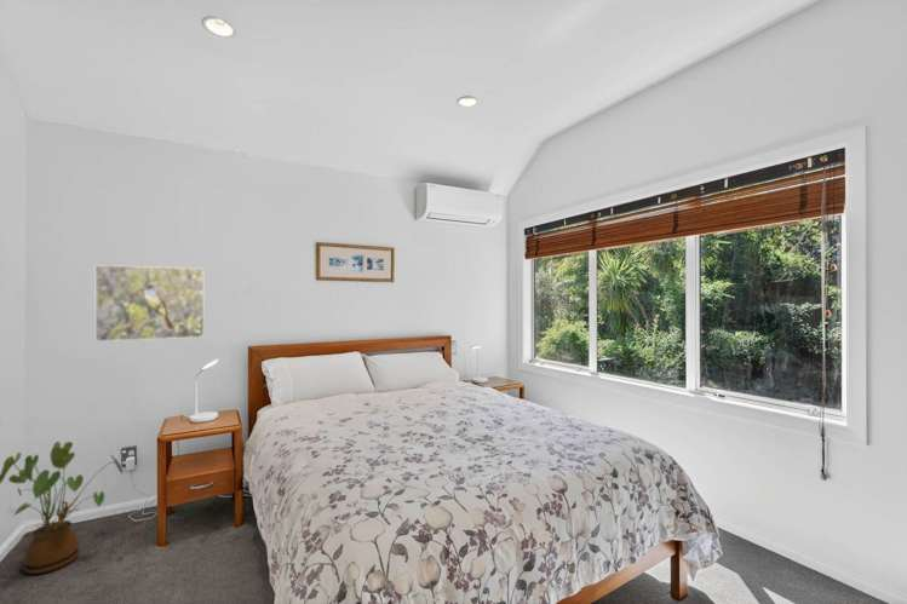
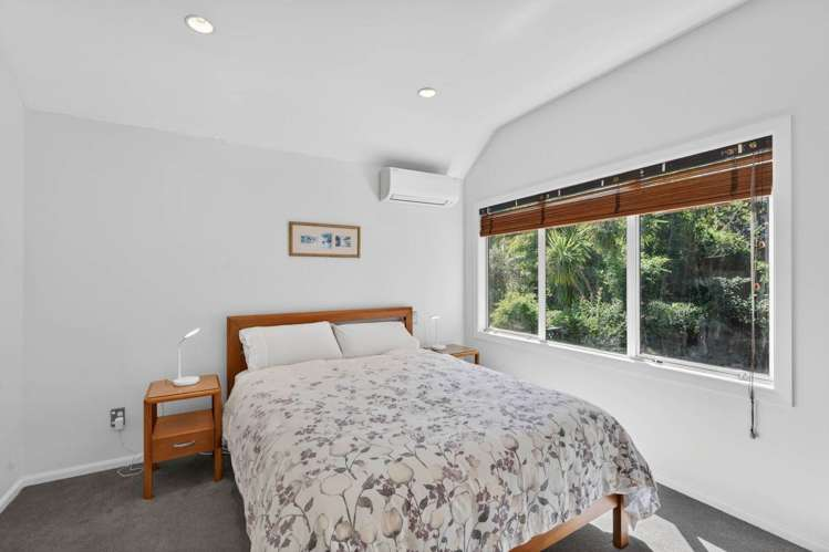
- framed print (153, 303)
- house plant (62, 502)
